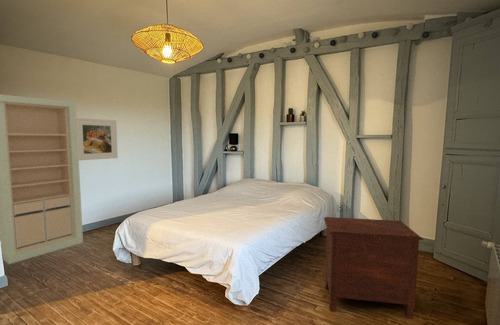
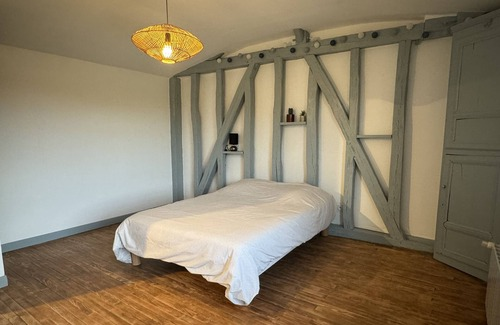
- nightstand (366, 263)
- storage cabinet (38, 175)
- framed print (97, 139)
